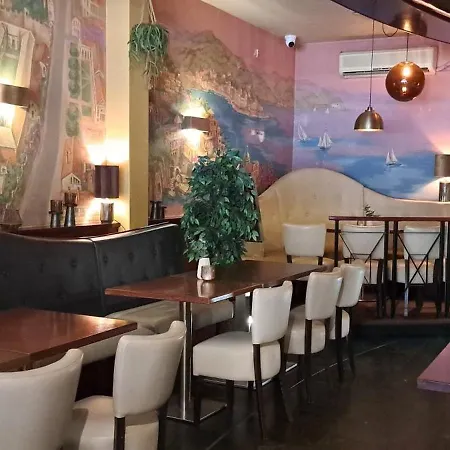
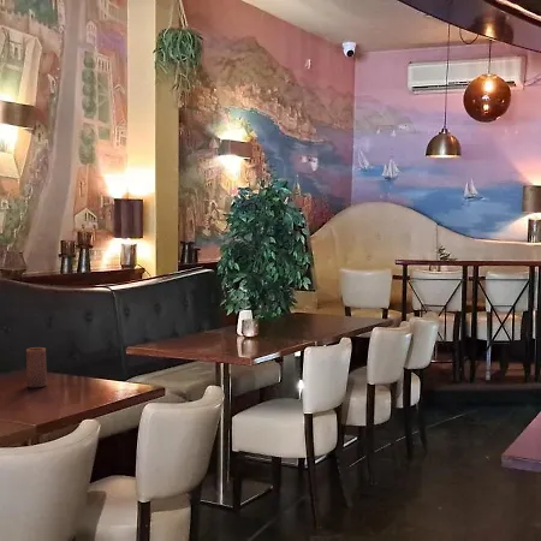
+ candle (36, 367)
